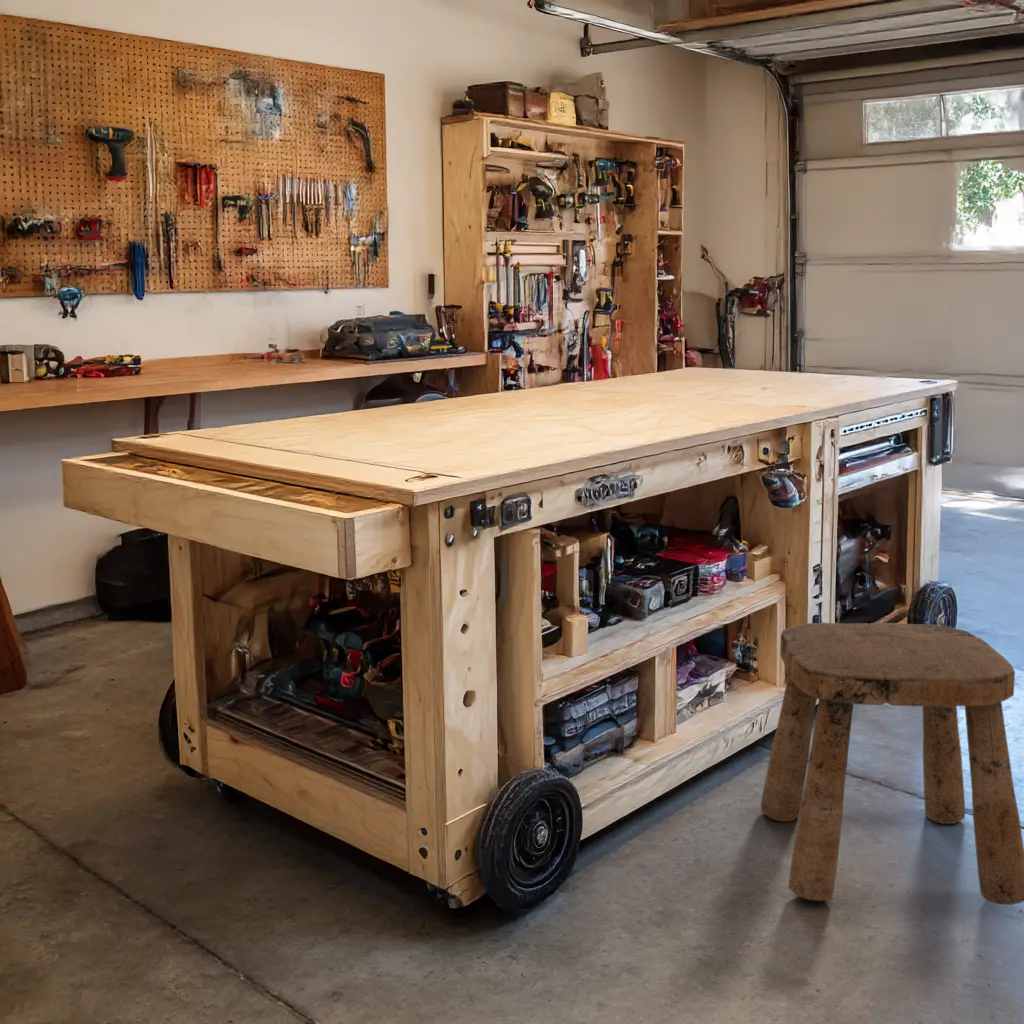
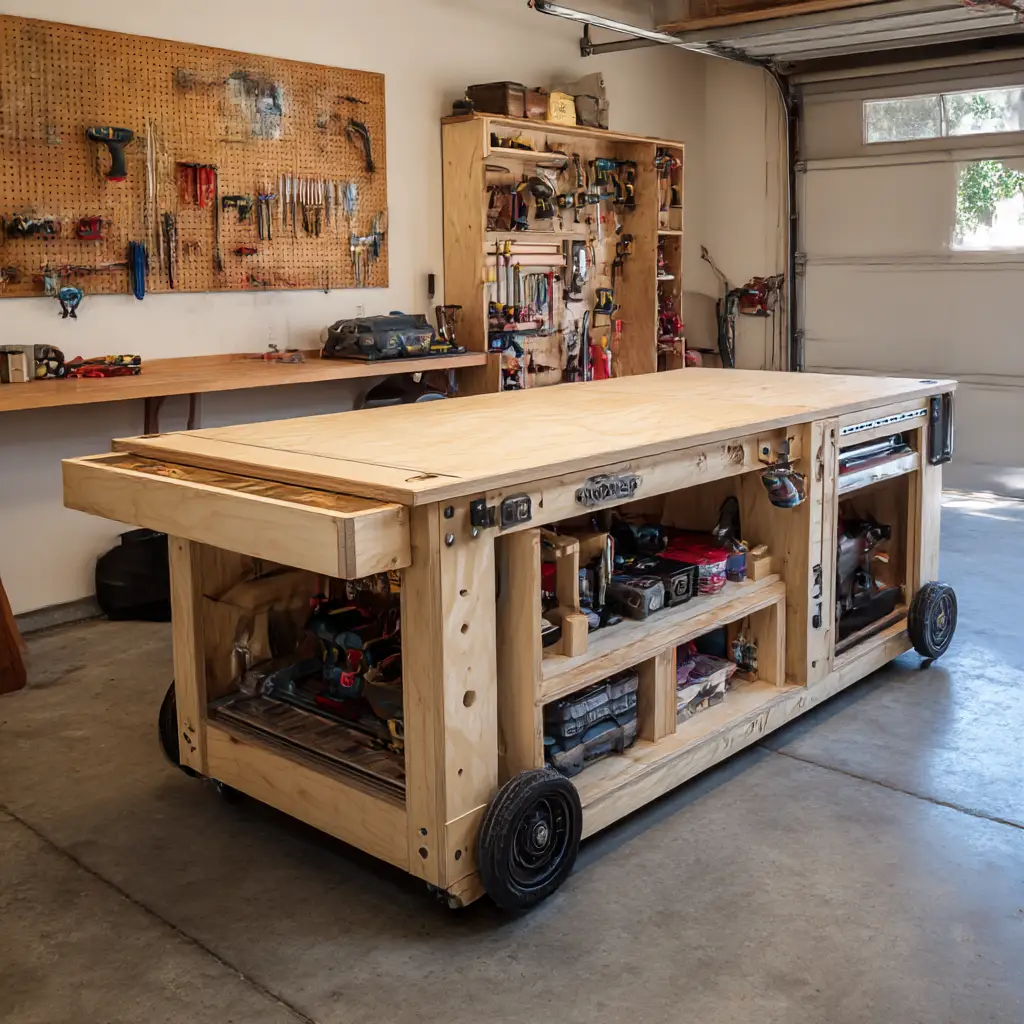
- stool (923, 752)
